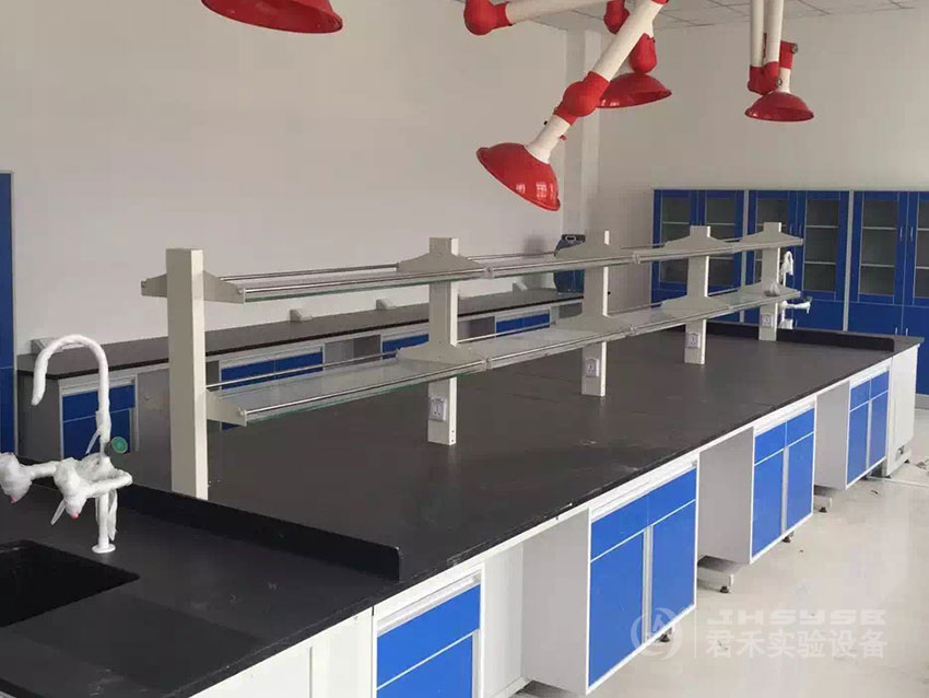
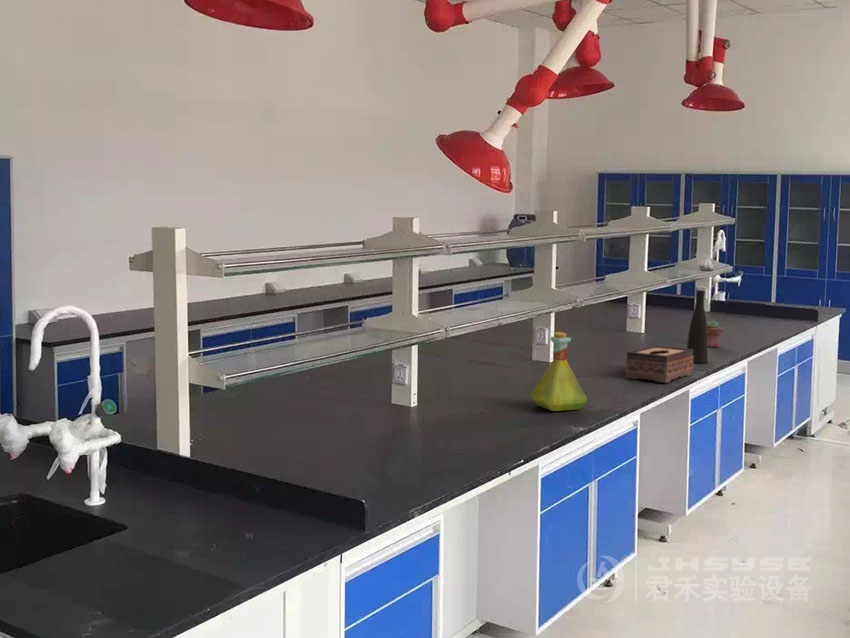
+ tissue box (660, 363)
+ flask (559, 369)
+ vase (698, 325)
+ potted succulent (713, 333)
